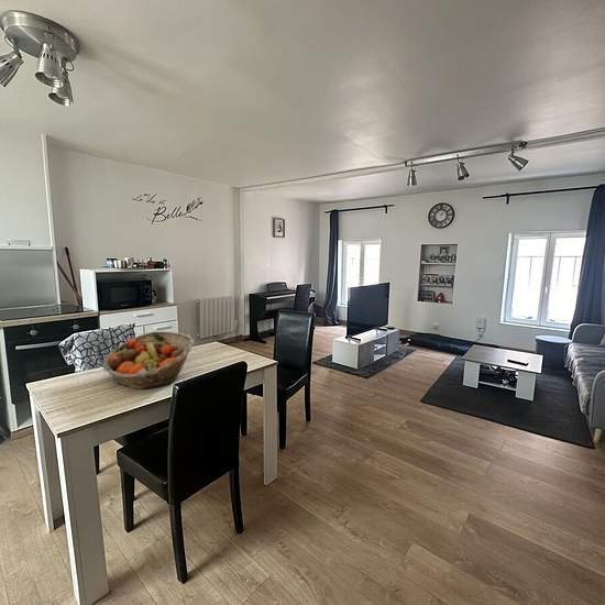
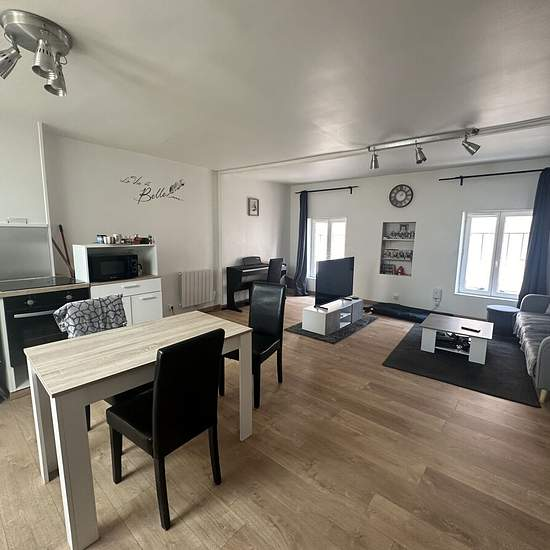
- fruit basket (150, 358)
